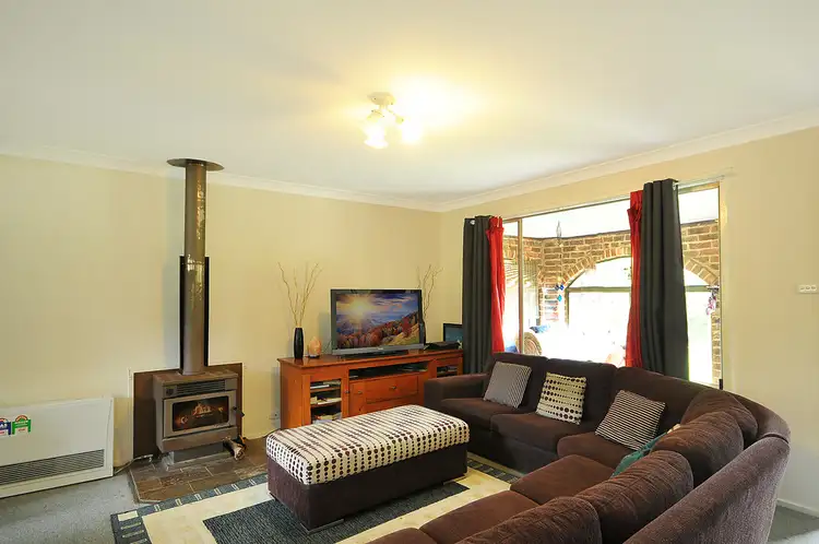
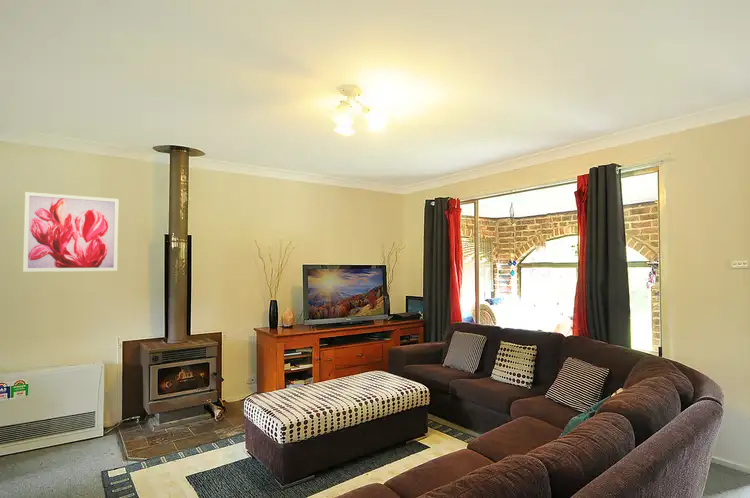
+ wall art (73, 233)
